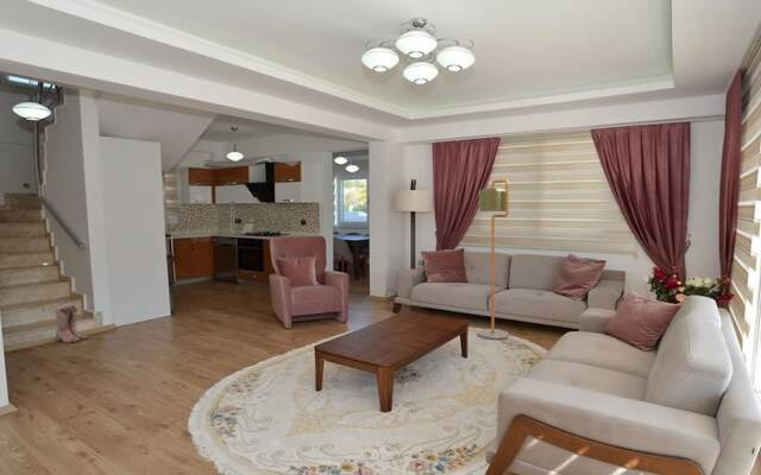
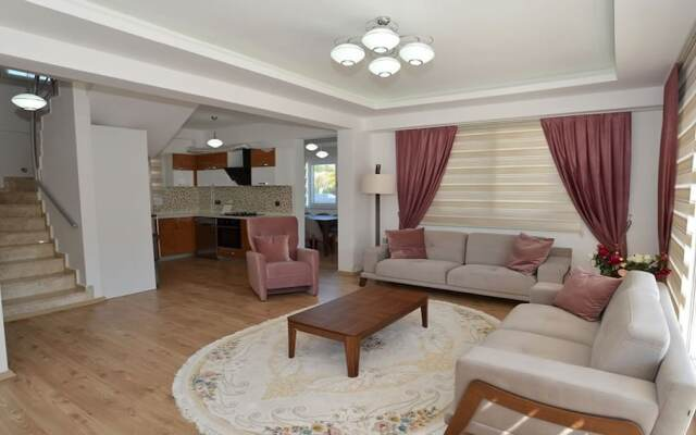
- boots (70, 322)
- floor lamp (493, 258)
